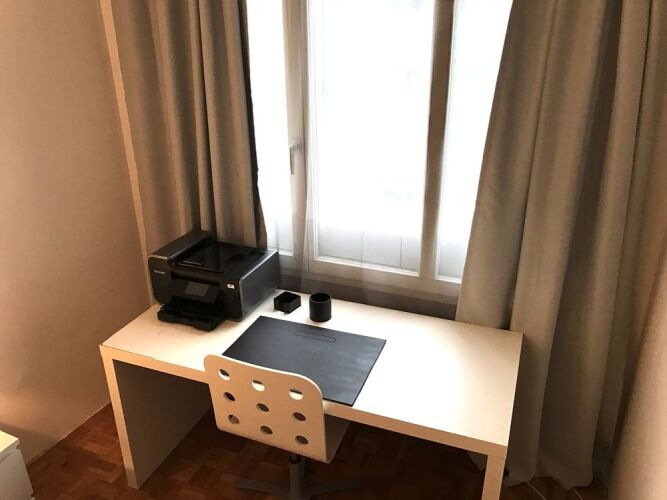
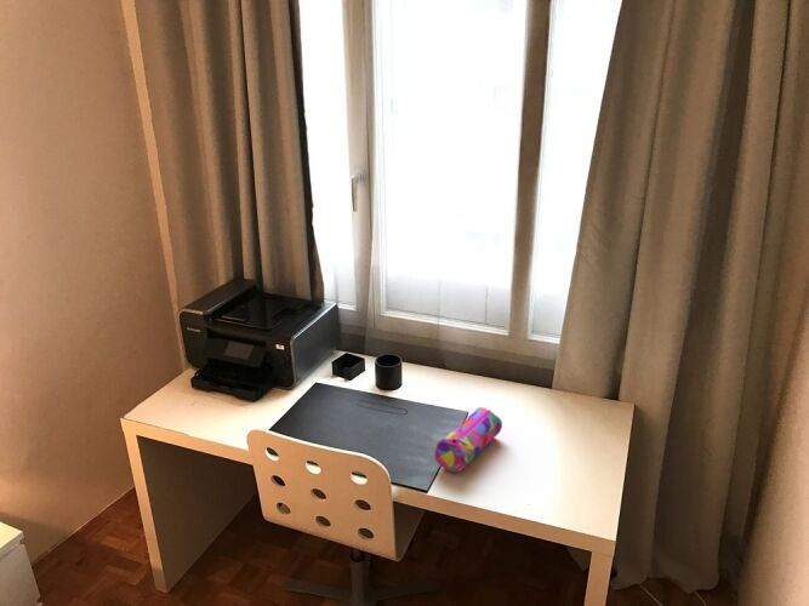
+ pencil case (468, 438)
